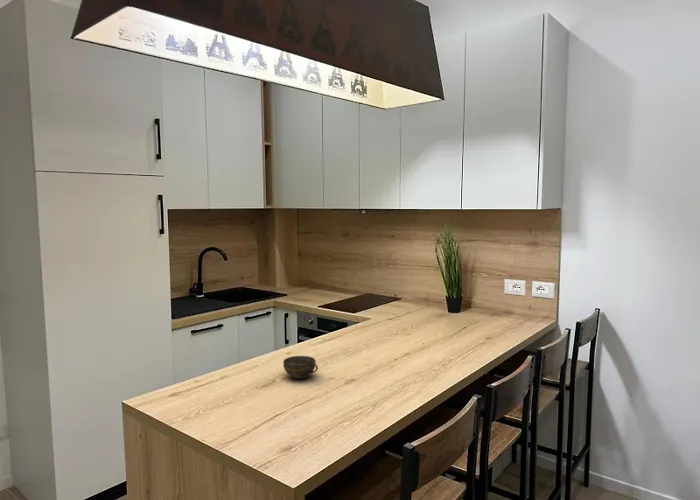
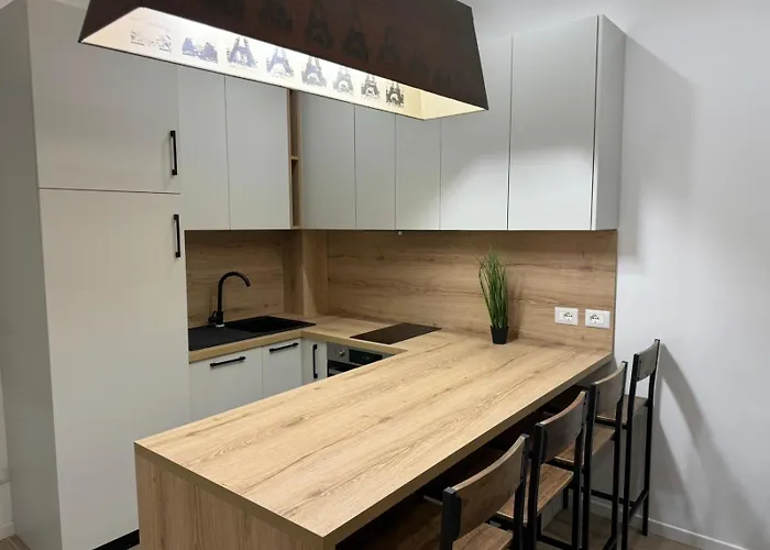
- cup (302, 369)
